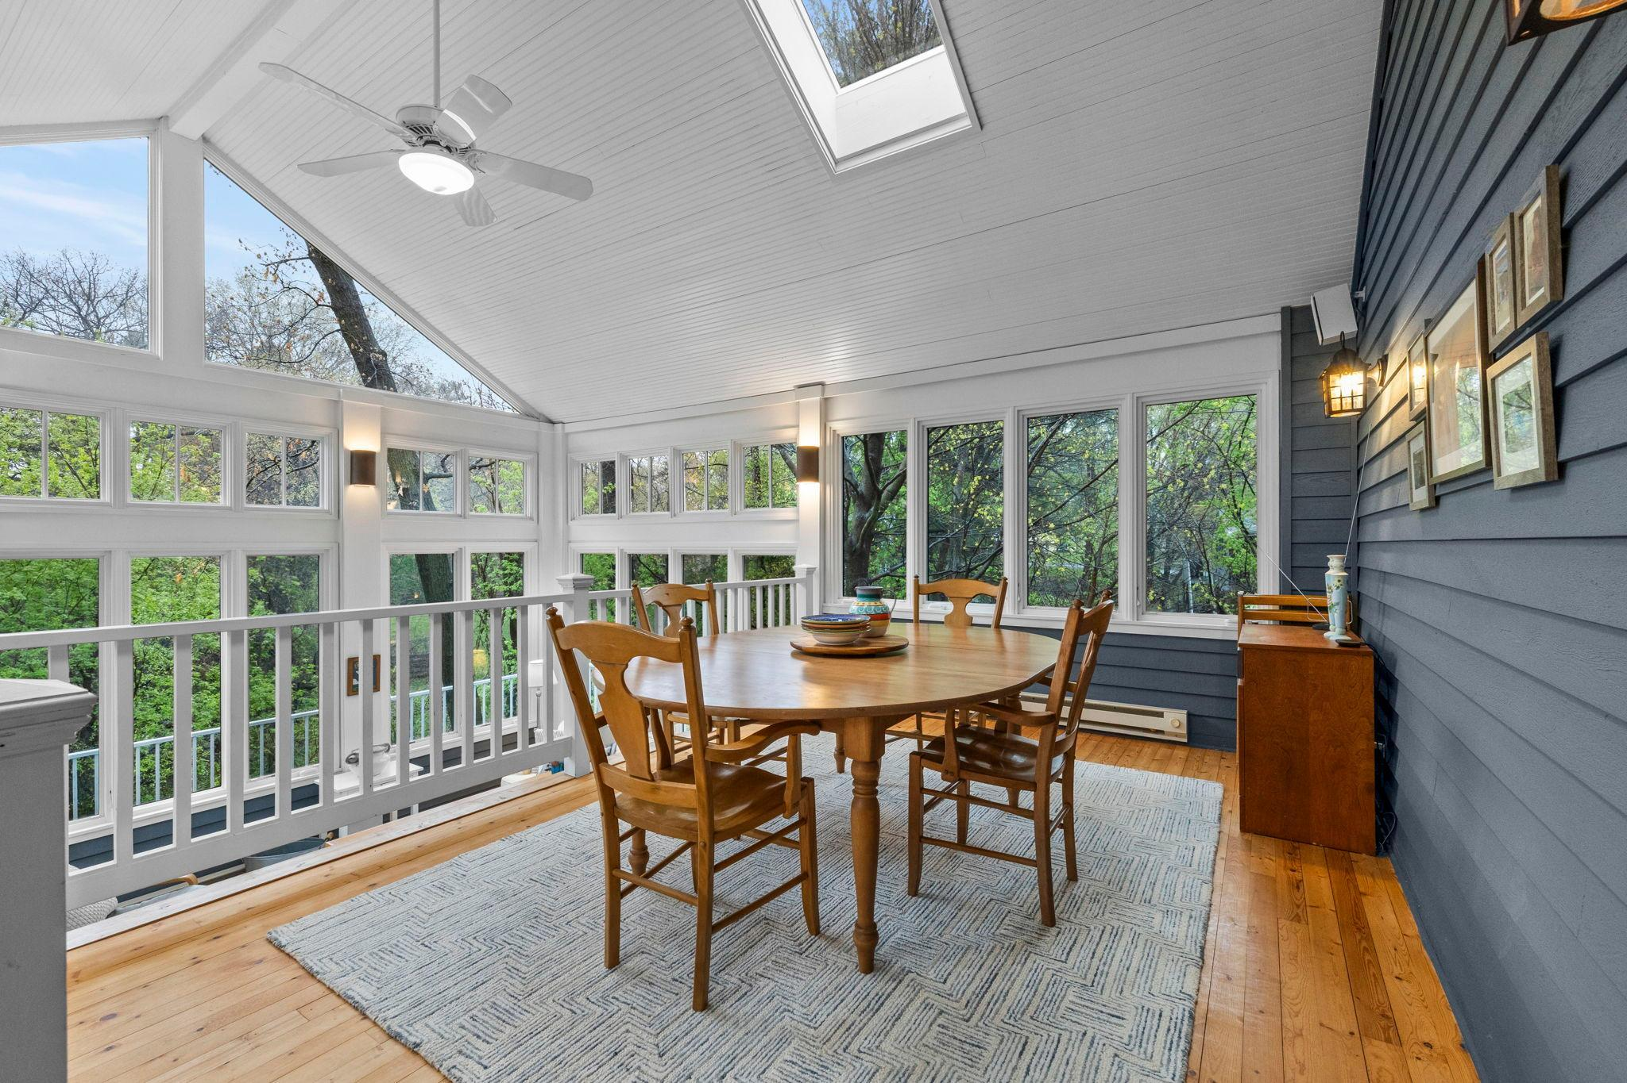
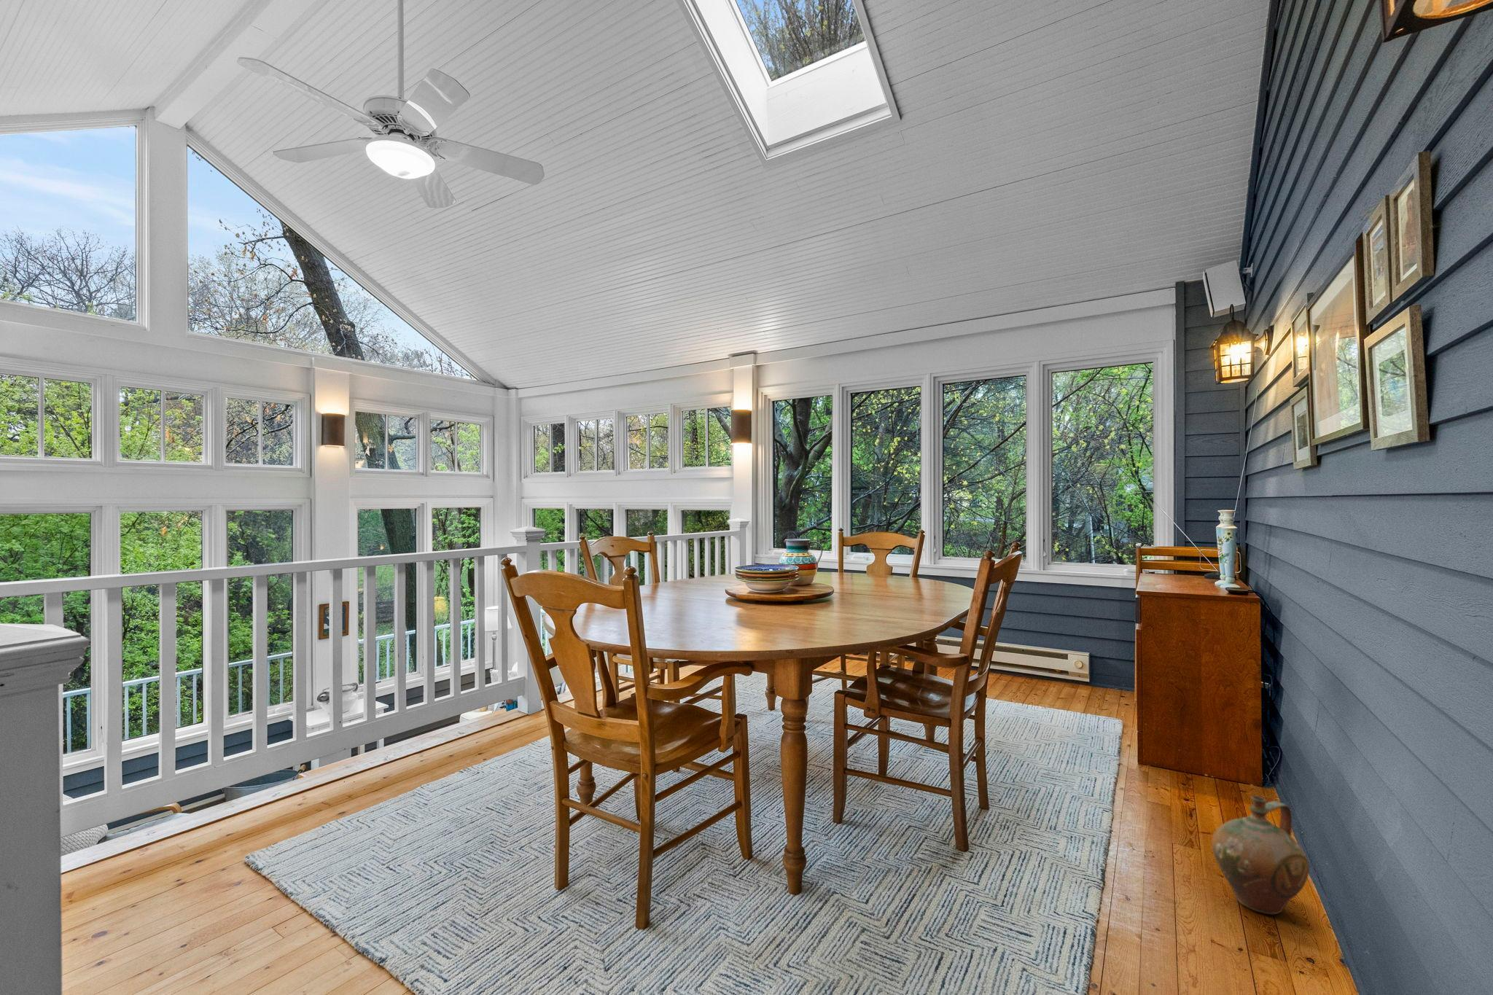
+ ceramic jug (1259, 851)
